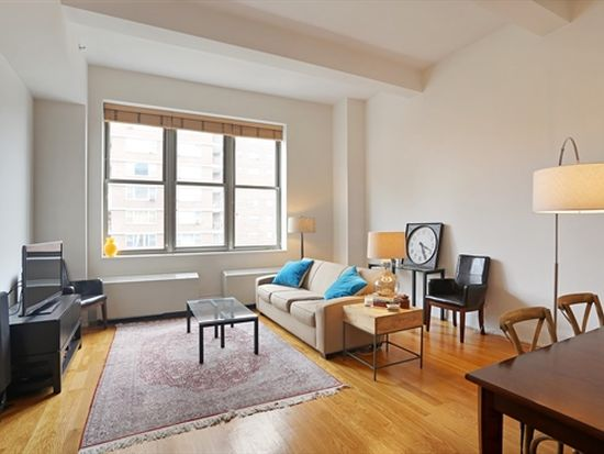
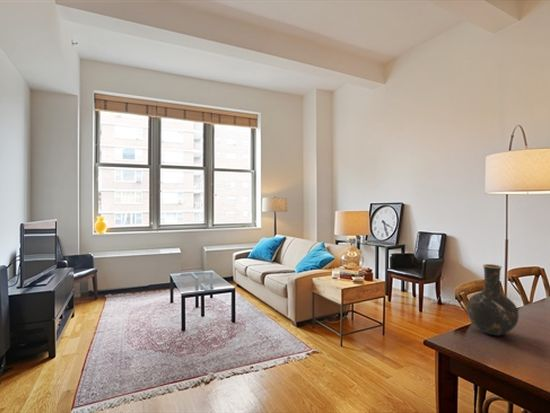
+ vase (491, 298)
